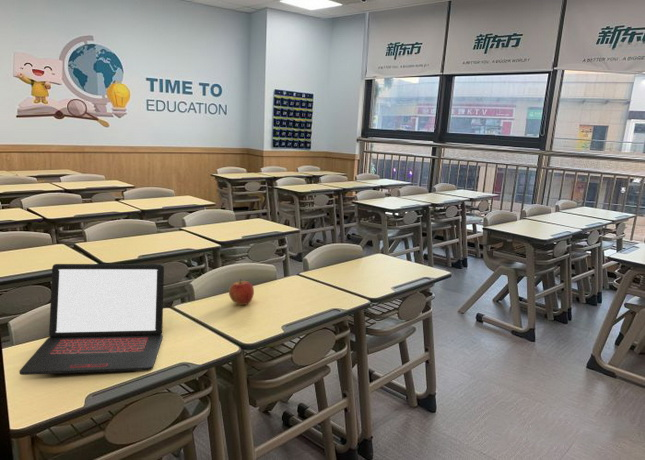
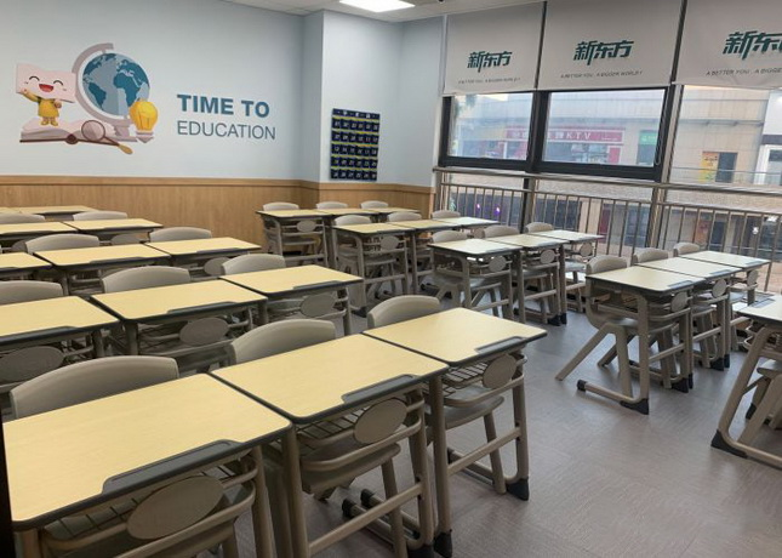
- laptop (99, 314)
- apple (241, 291)
